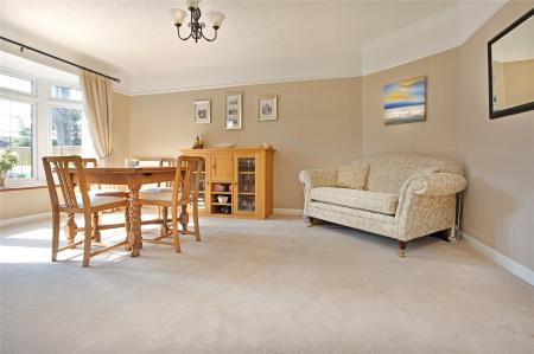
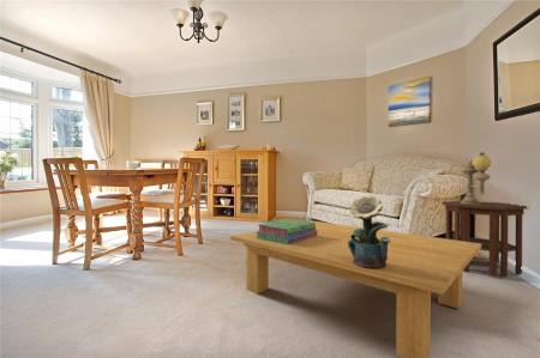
+ side table (481, 238)
+ coffee table (348, 267)
+ table lamp (475, 178)
+ potted flower (367, 229)
+ stack of books (287, 229)
